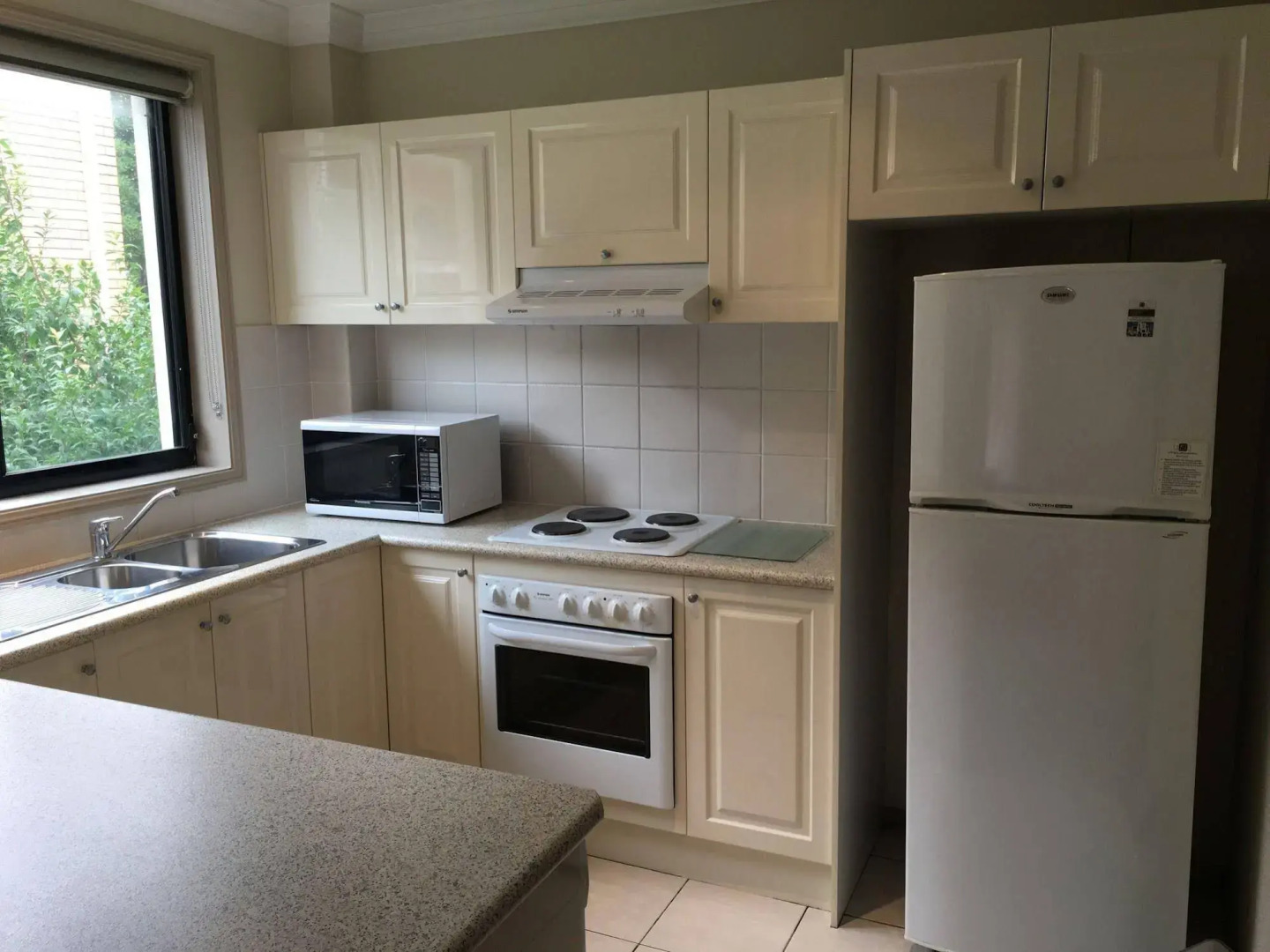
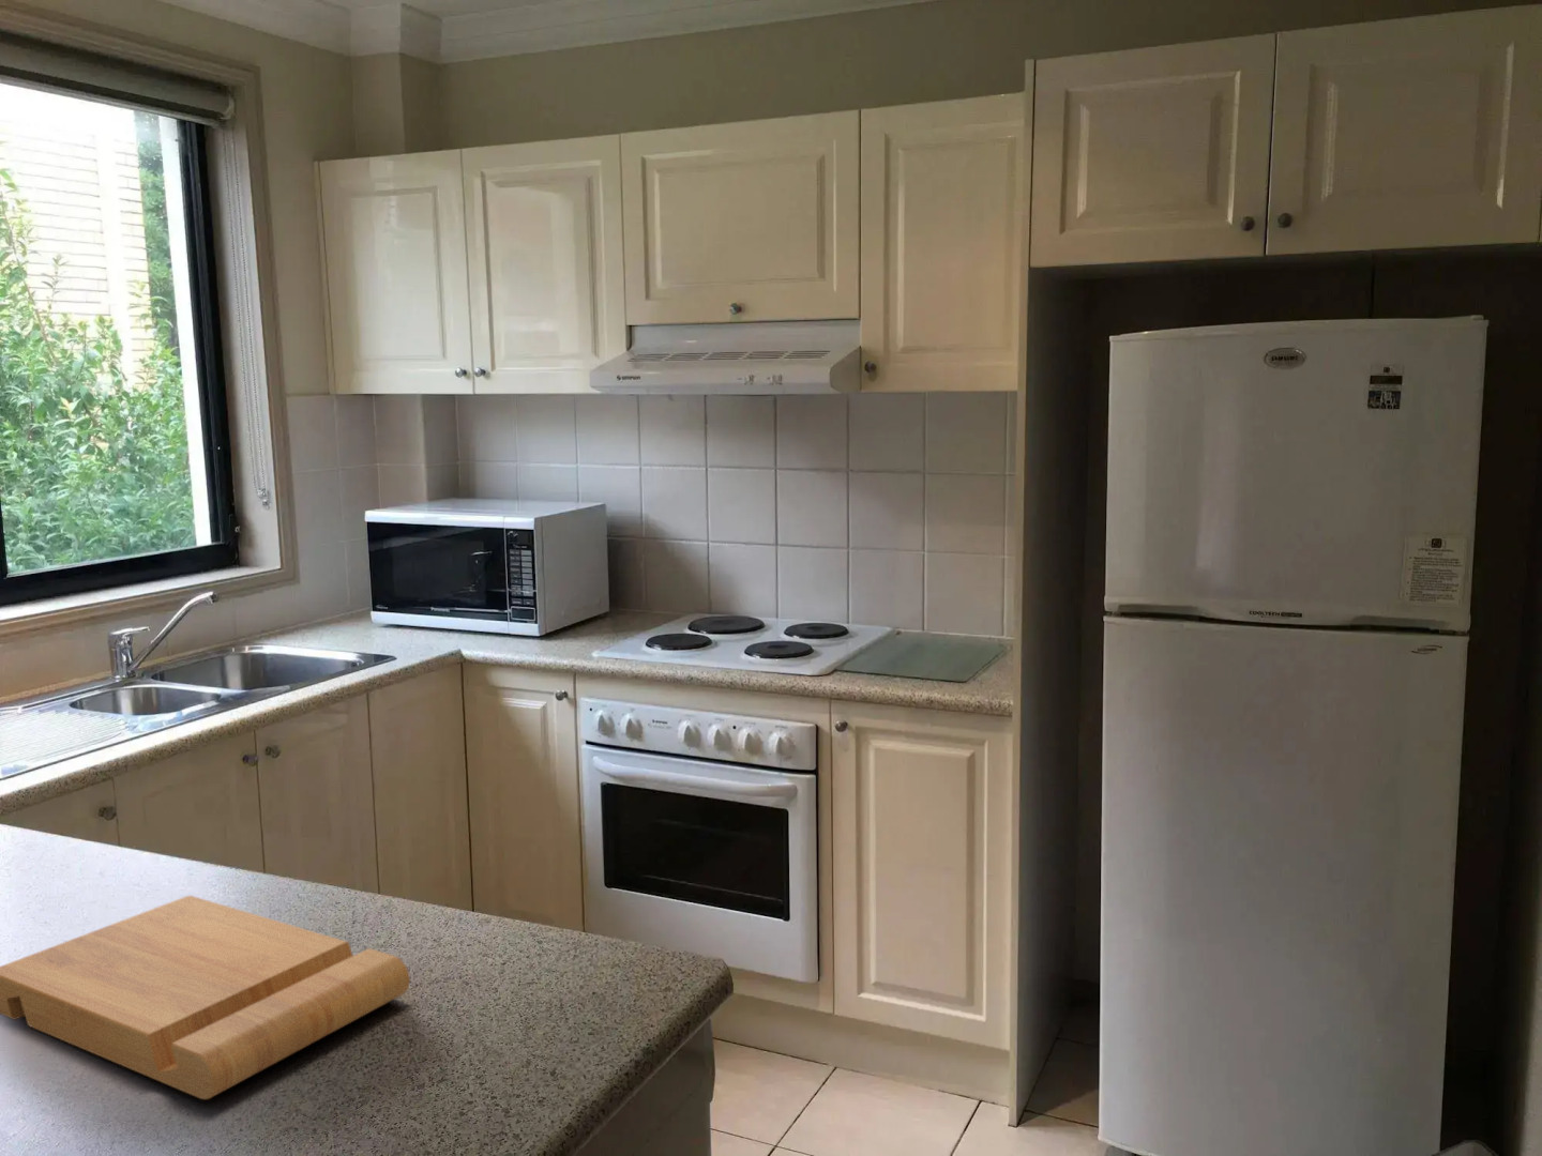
+ cutting board (195, 982)
